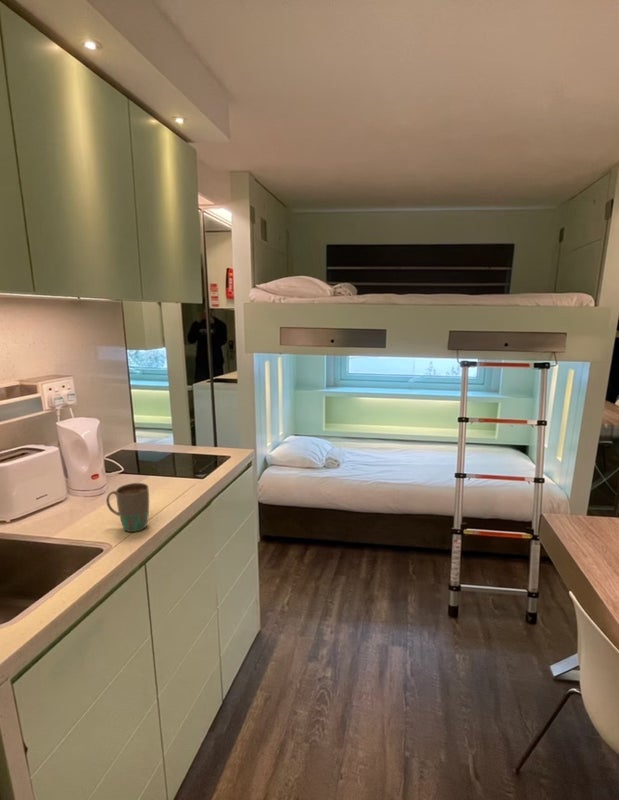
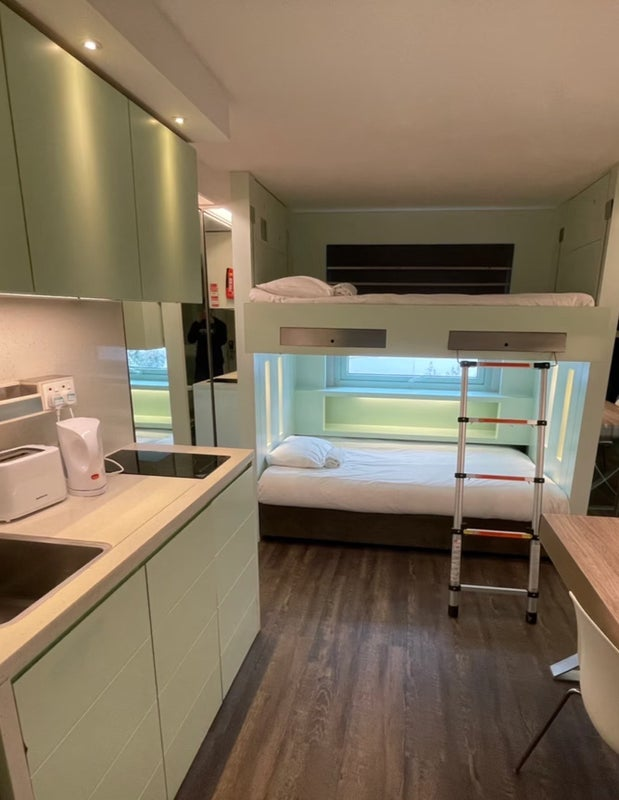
- mug (127, 507)
